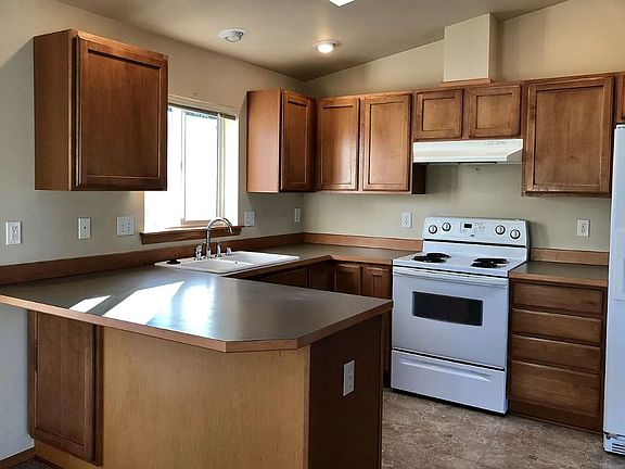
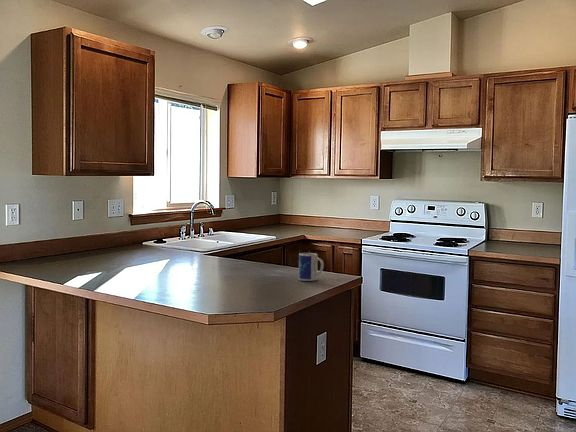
+ mug (311, 267)
